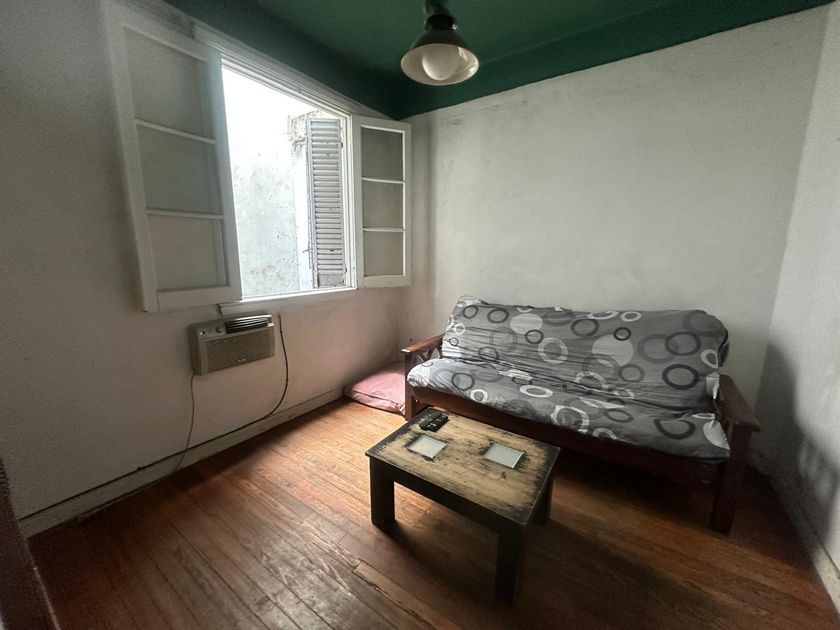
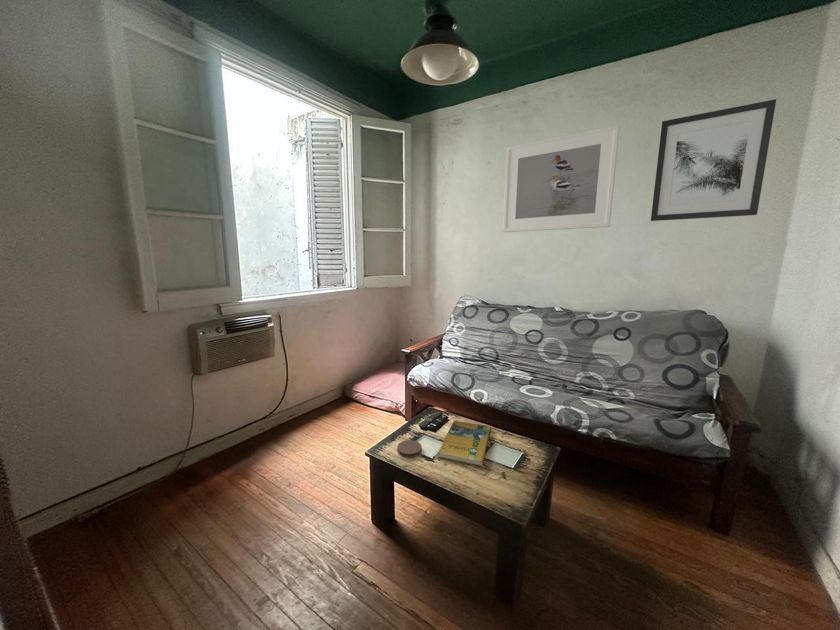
+ wall art (707, 166)
+ coaster (409, 448)
+ booklet (466, 440)
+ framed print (554, 184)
